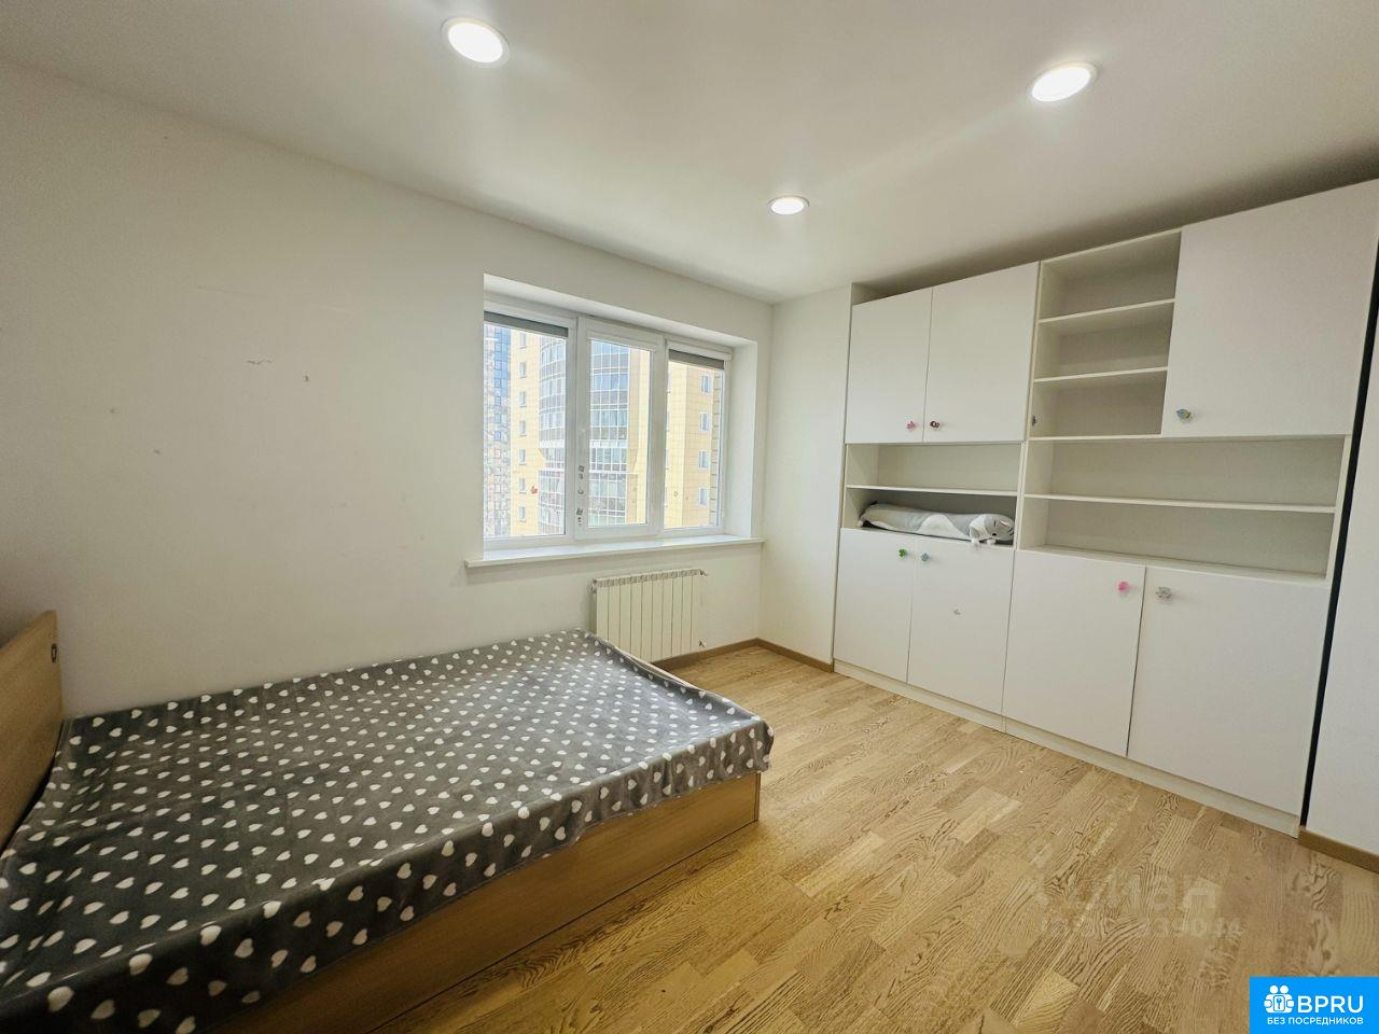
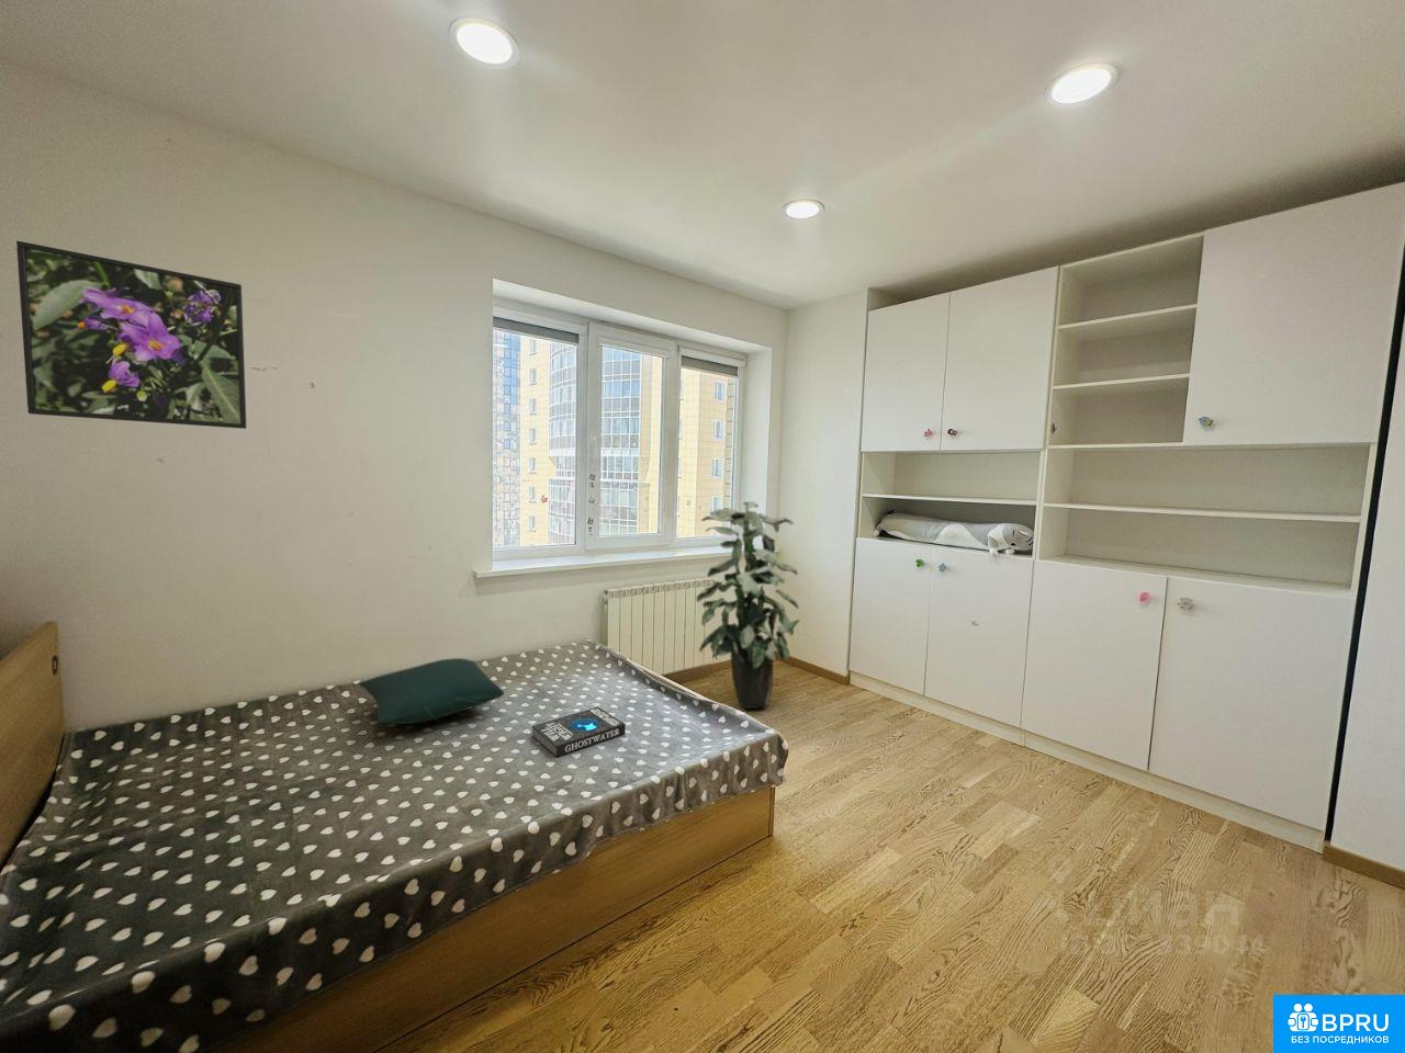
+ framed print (143, 344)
+ pillow (431, 689)
+ indoor plant (747, 602)
+ book (579, 729)
